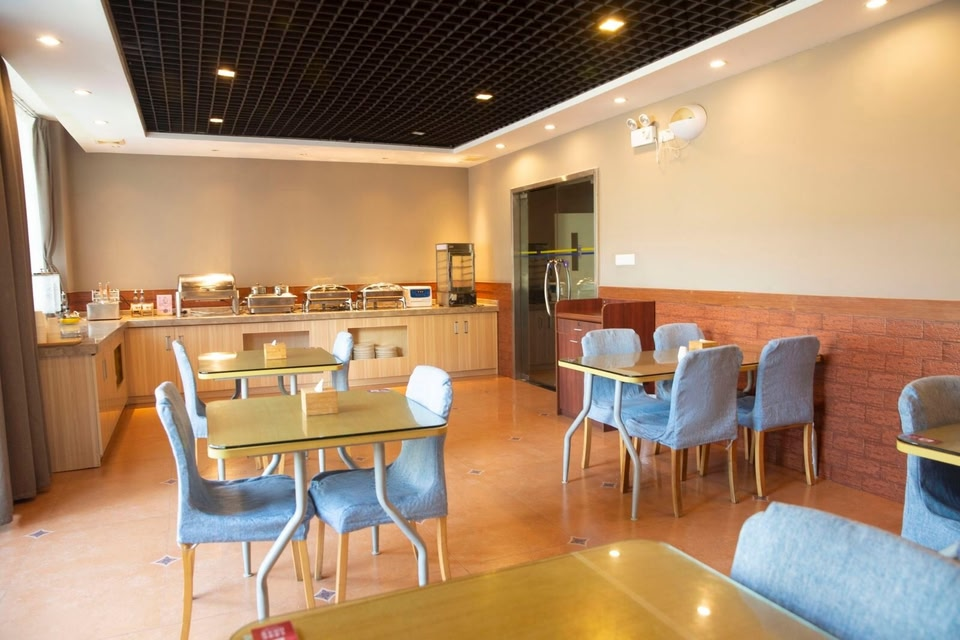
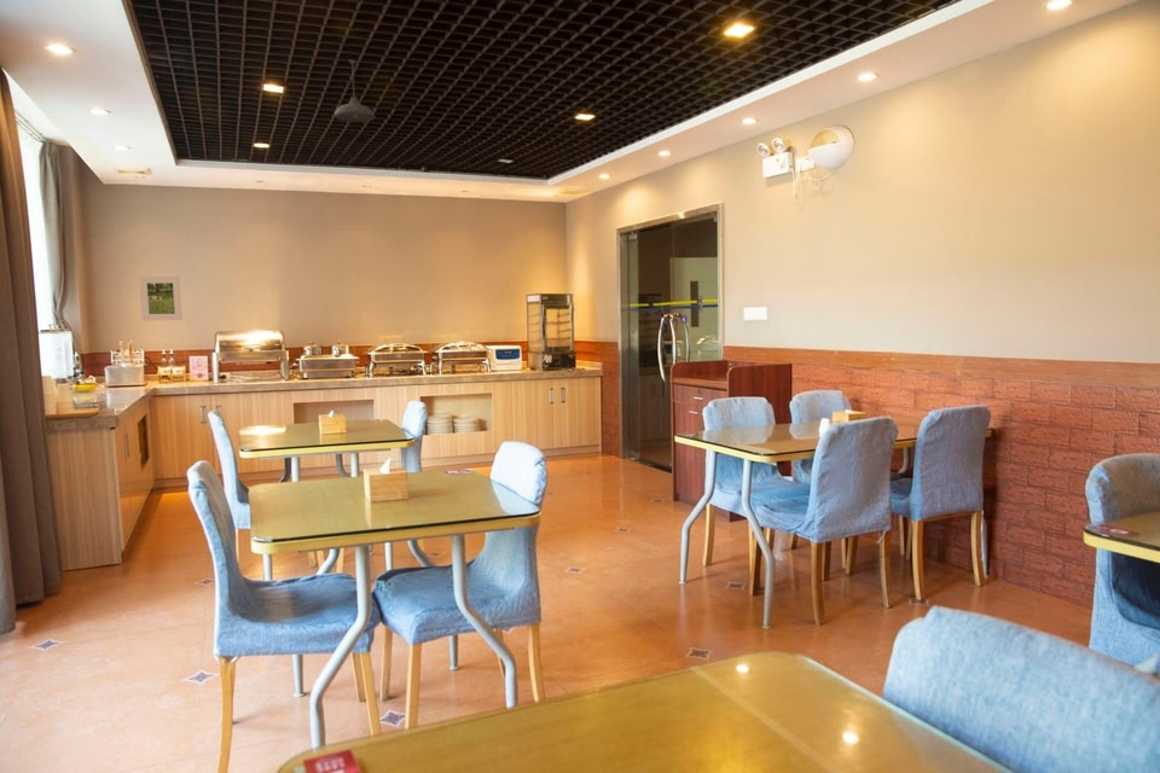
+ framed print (161, 298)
+ pendant light (353, 88)
